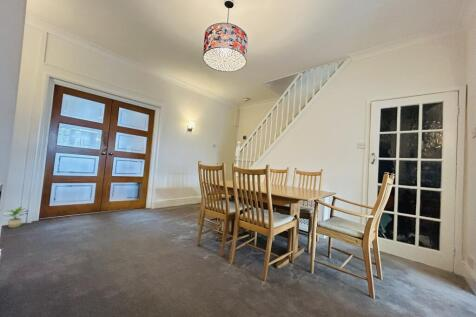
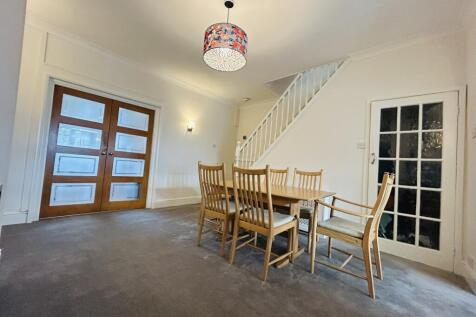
- potted plant (14, 216)
